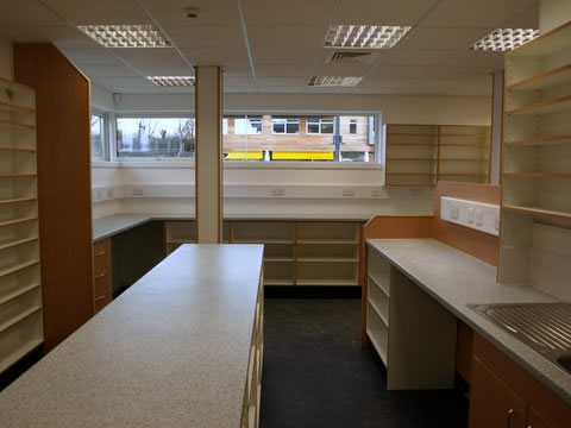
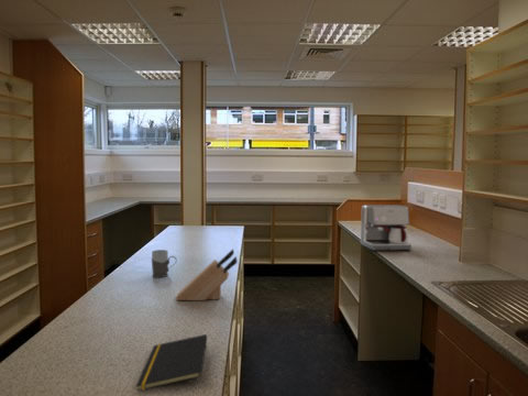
+ mug (164, 263)
+ coffee maker (386, 227)
+ notepad (175, 360)
+ knife block (207, 273)
